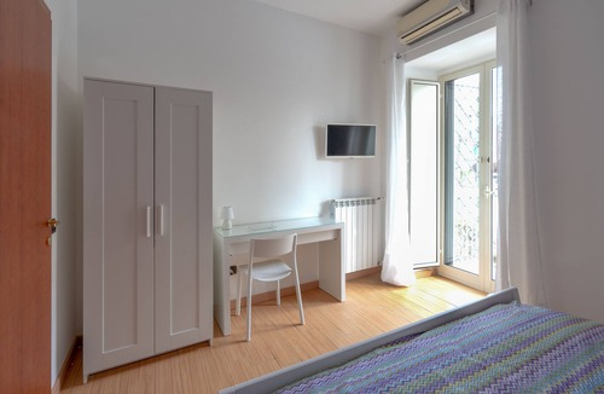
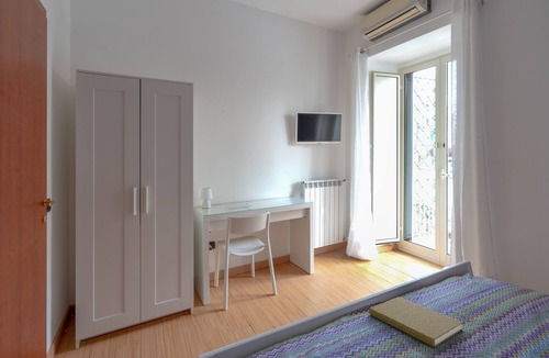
+ book (413, 317)
